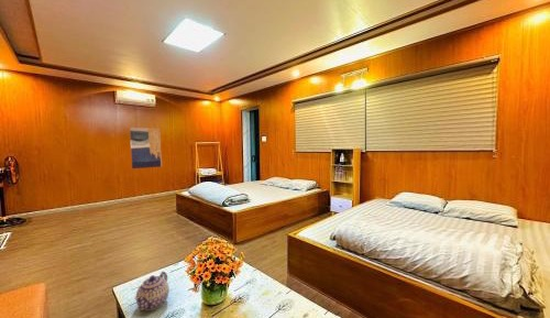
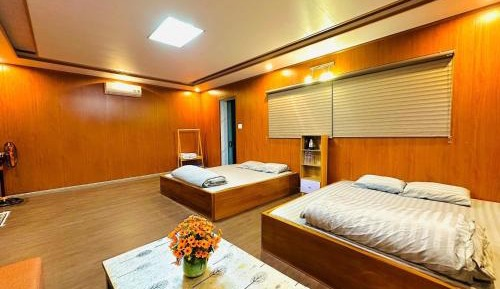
- wall art (146, 147)
- teapot (152, 289)
